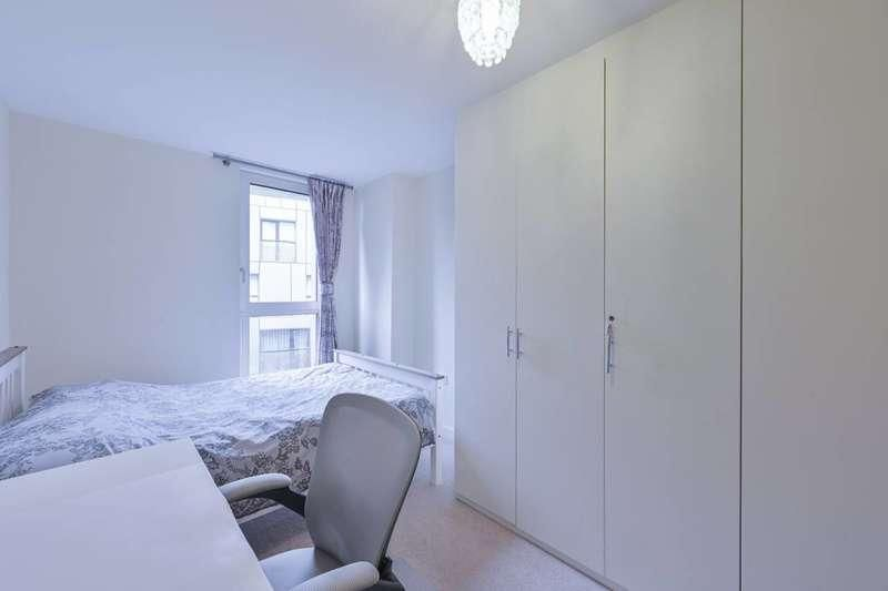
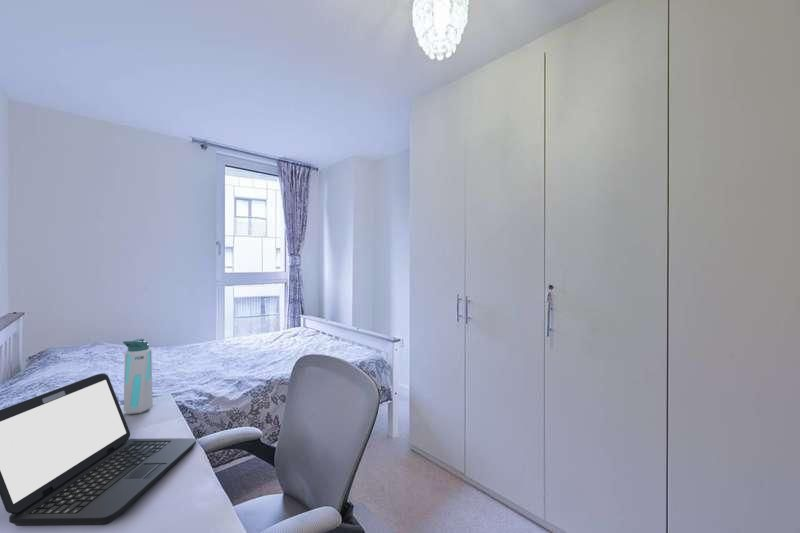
+ laptop (106, 435)
+ water bottle (137, 374)
